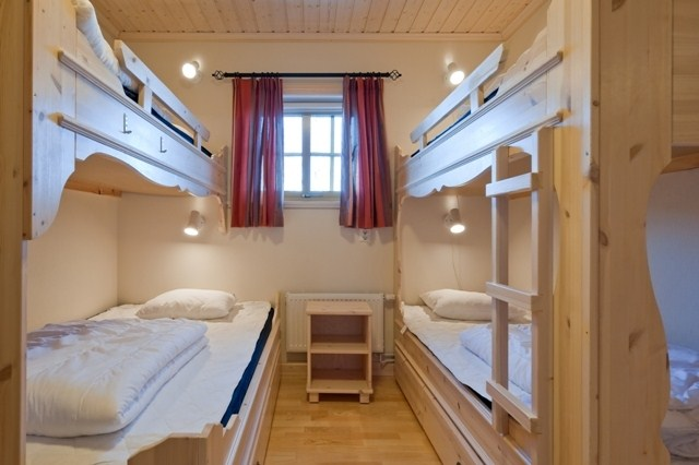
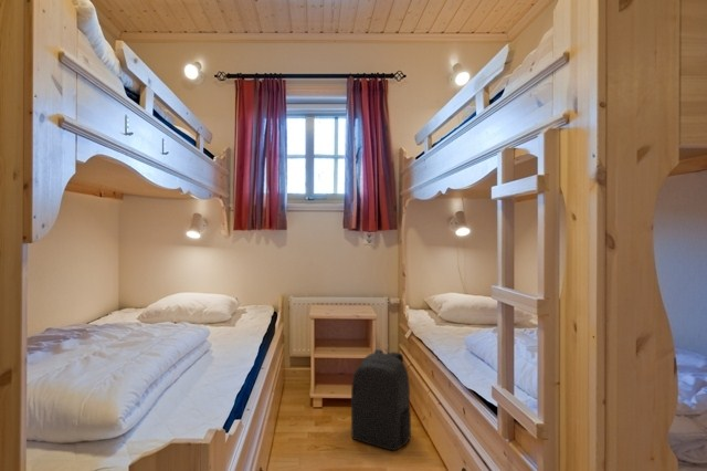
+ backpack (382, 390)
